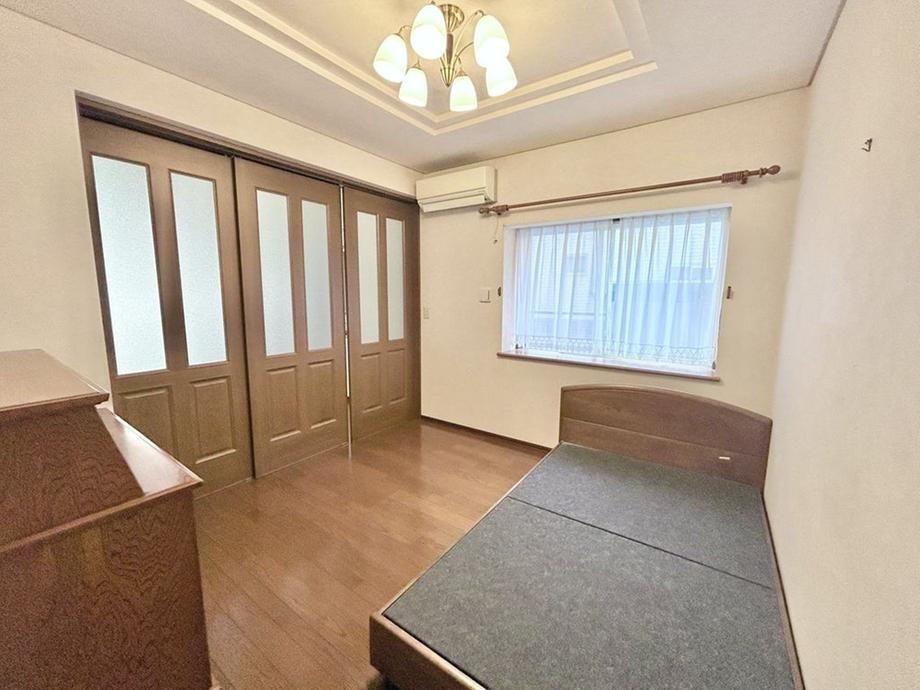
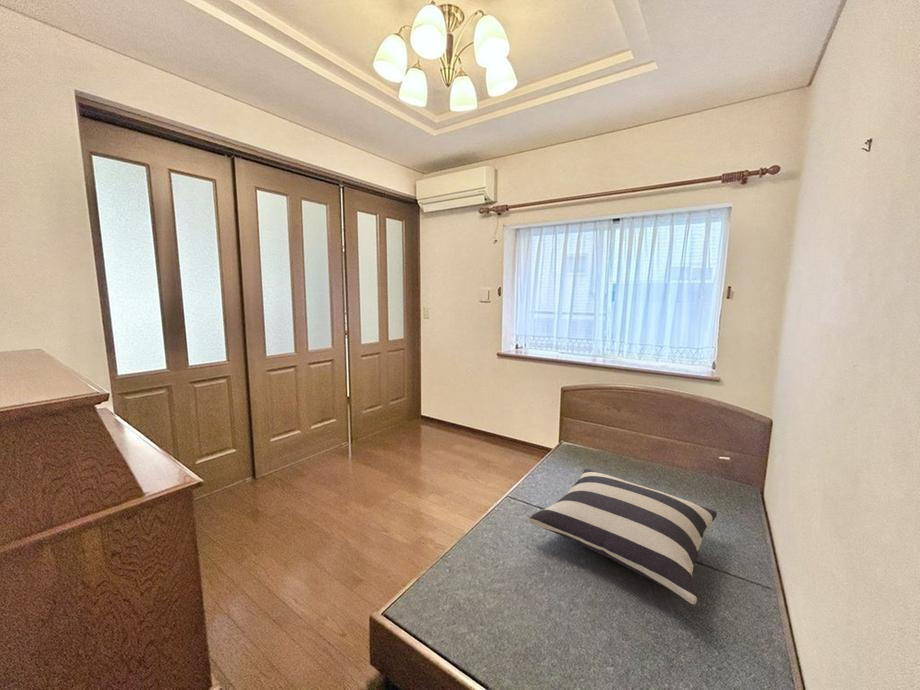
+ pillow (625, 519)
